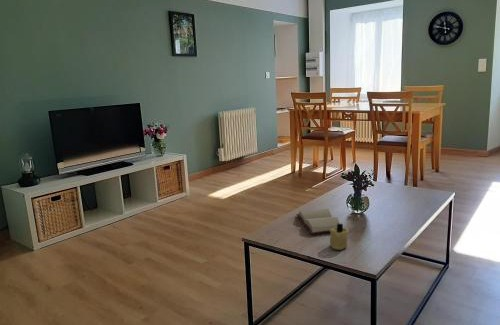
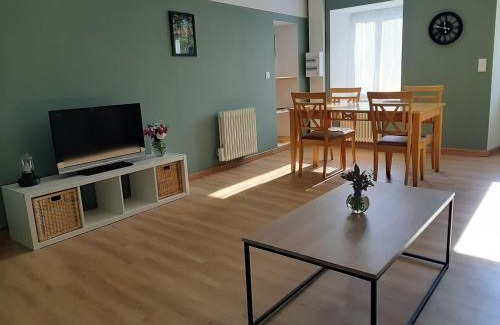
- candle (338, 235)
- hardback book (318, 219)
